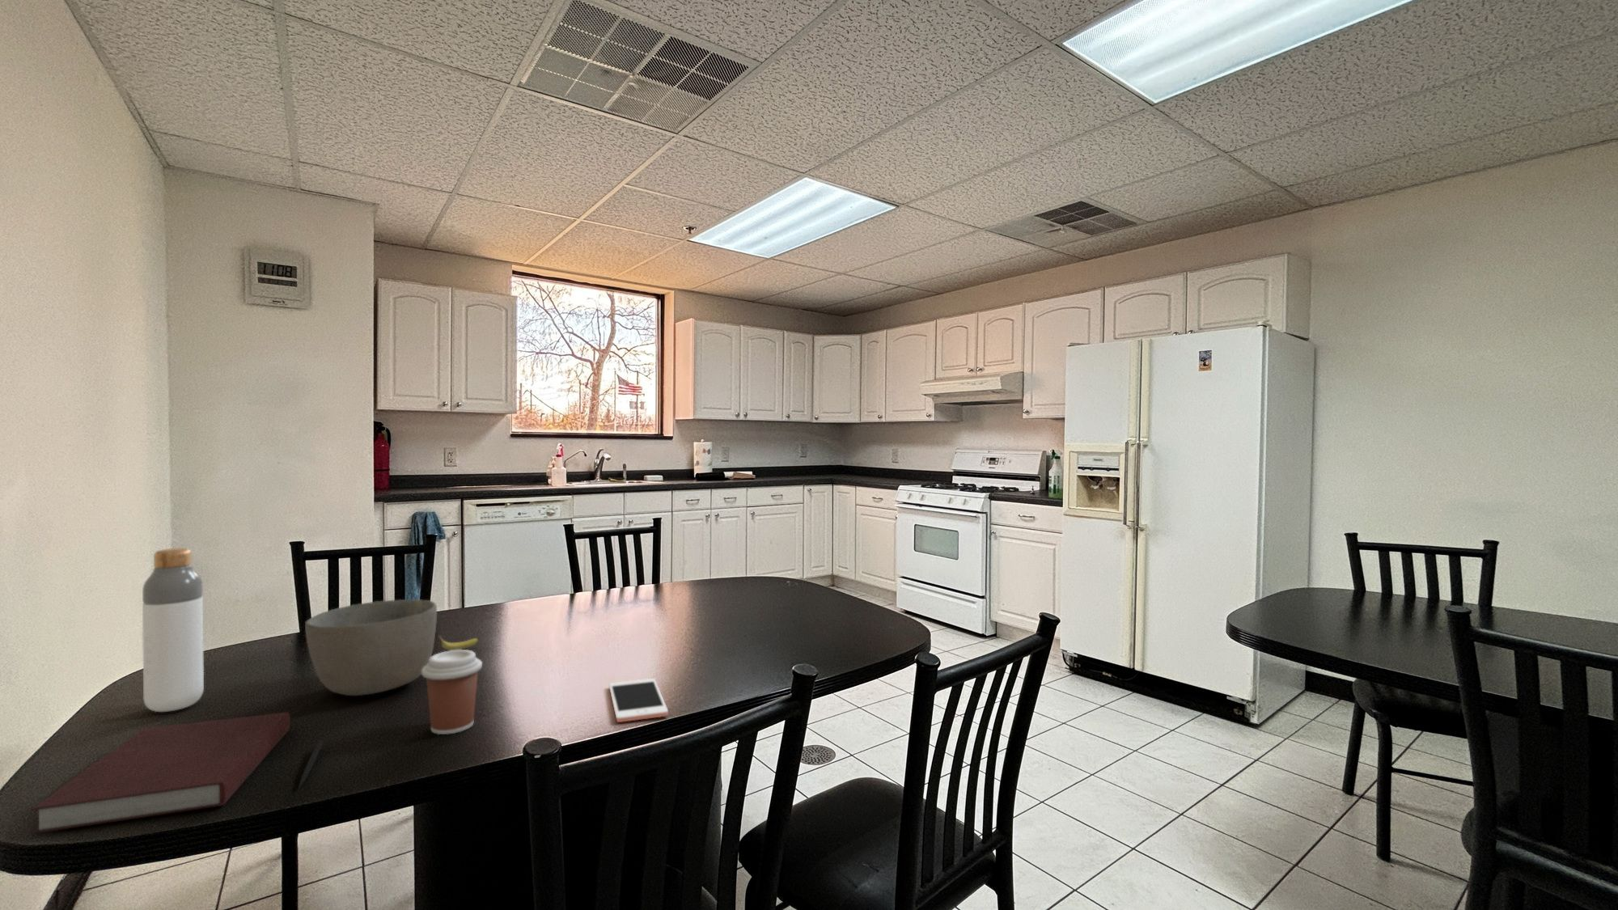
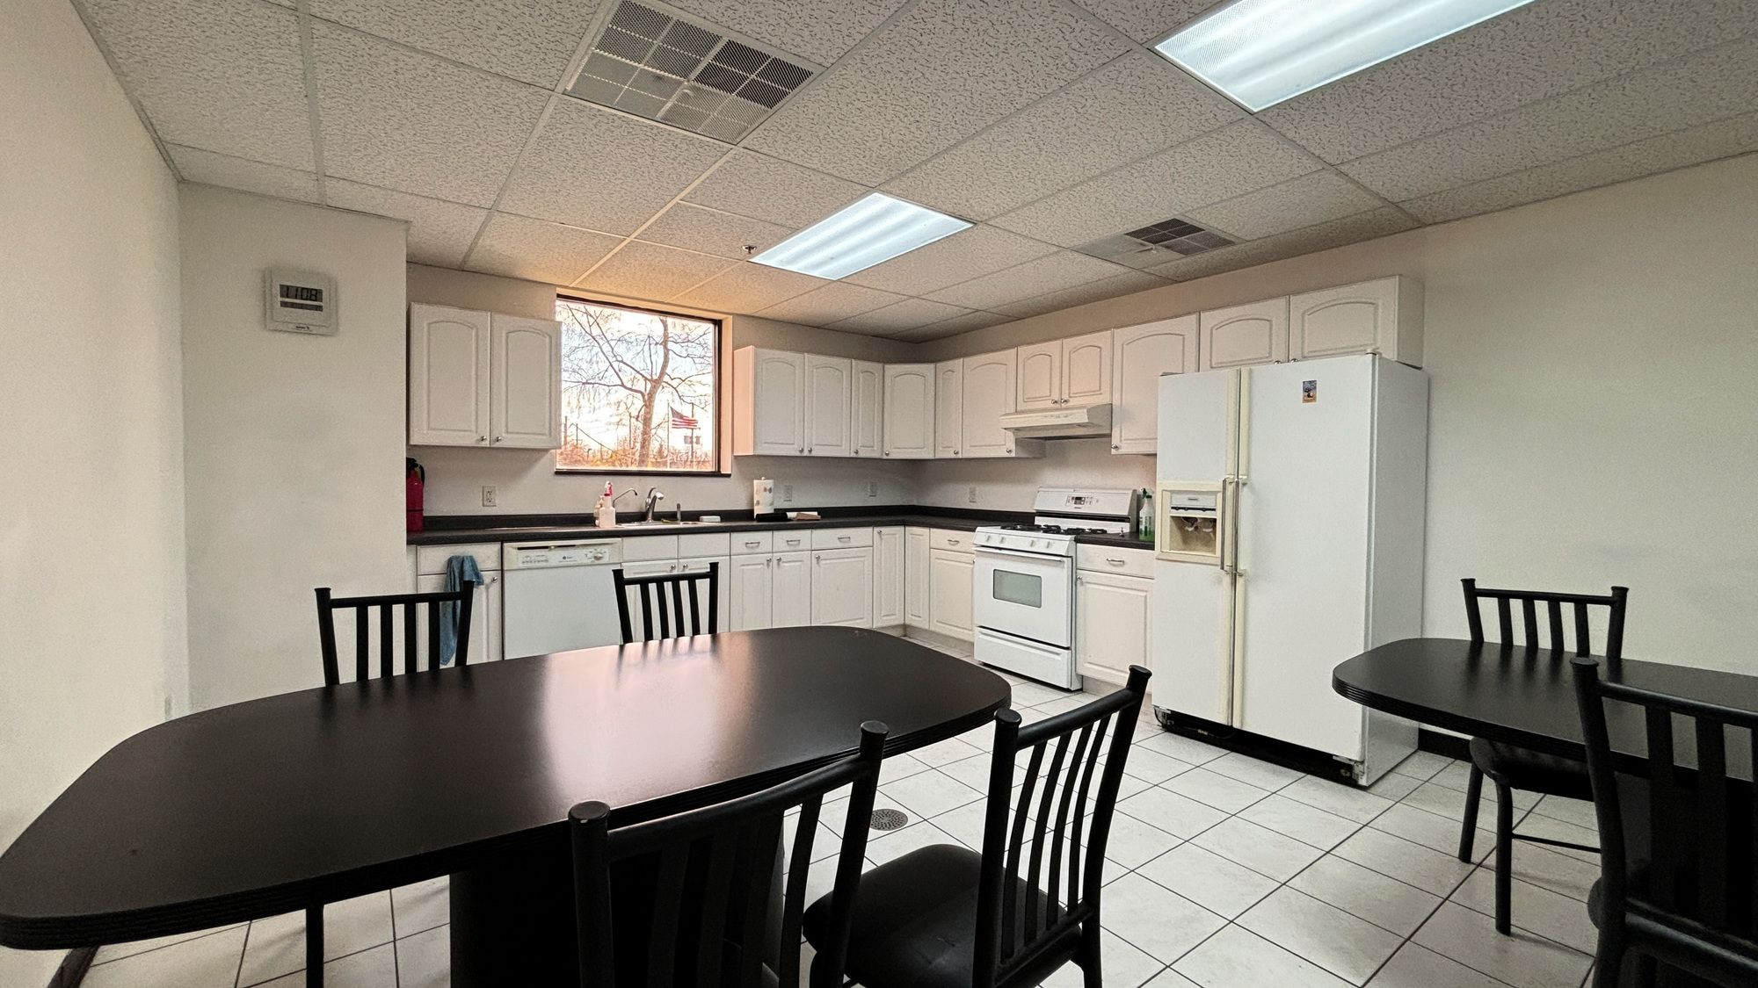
- bottle (173, 629)
- notebook (180, 763)
- cell phone (637, 698)
- coffee cup (452, 691)
- pen (309, 763)
- banana (458, 642)
- bowl (374, 649)
